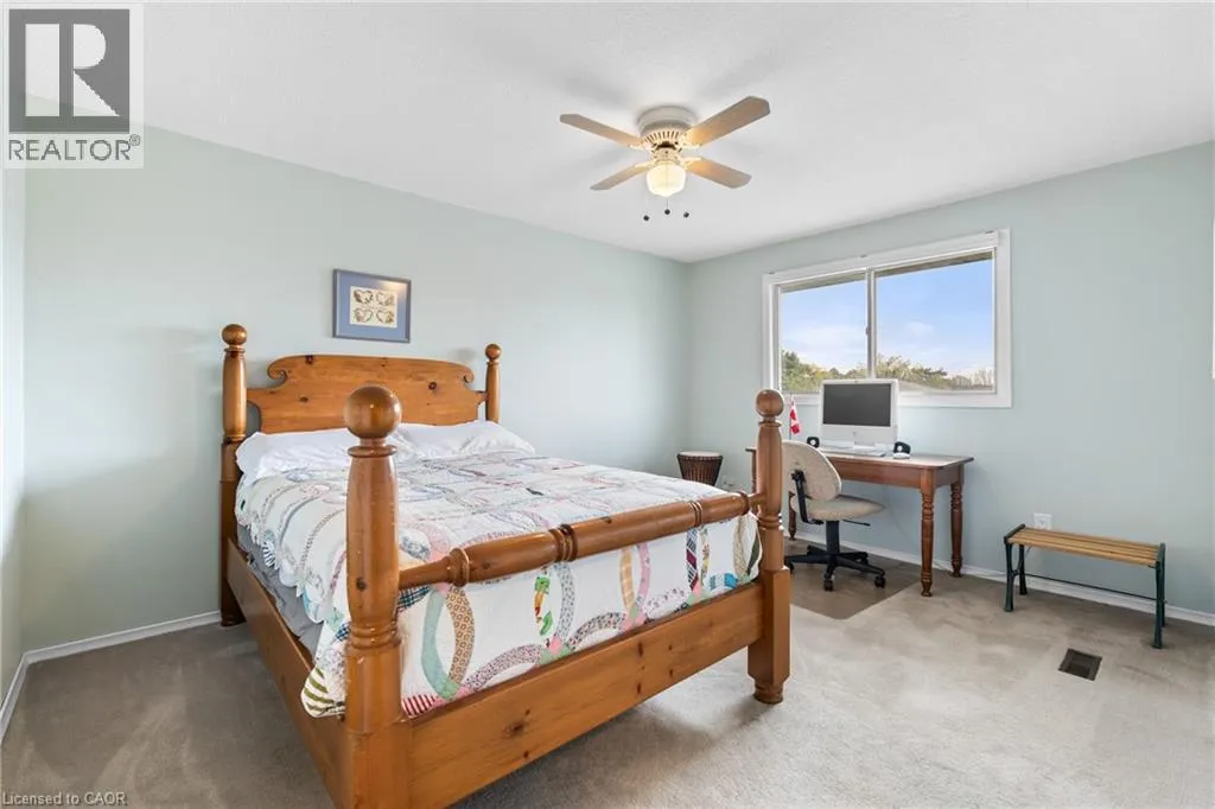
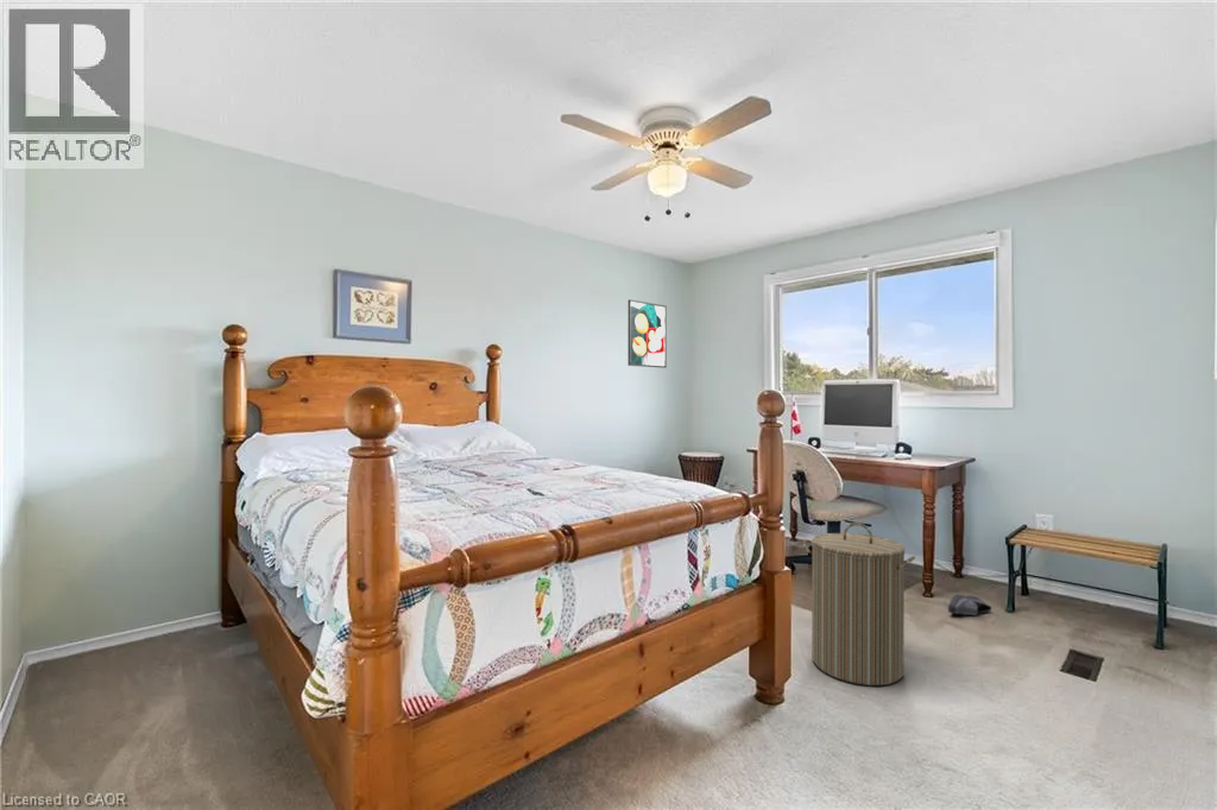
+ laundry hamper (856, 594)
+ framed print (648, 334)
+ shoe (970, 605)
